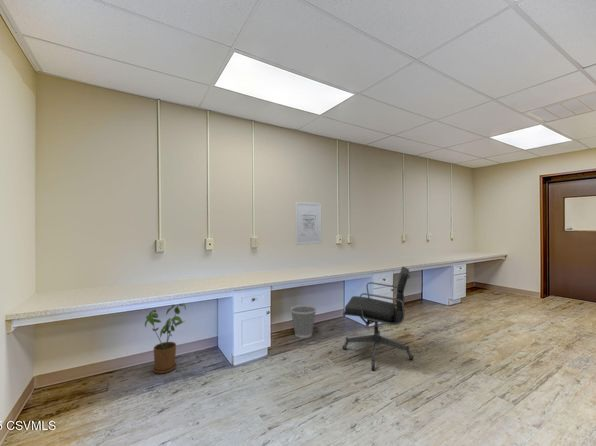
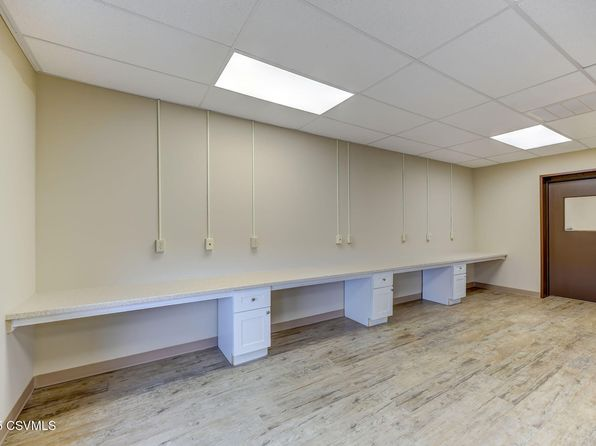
- office chair (376, 311)
- wall art (308, 223)
- house plant (167, 335)
- wastebasket (303, 321)
